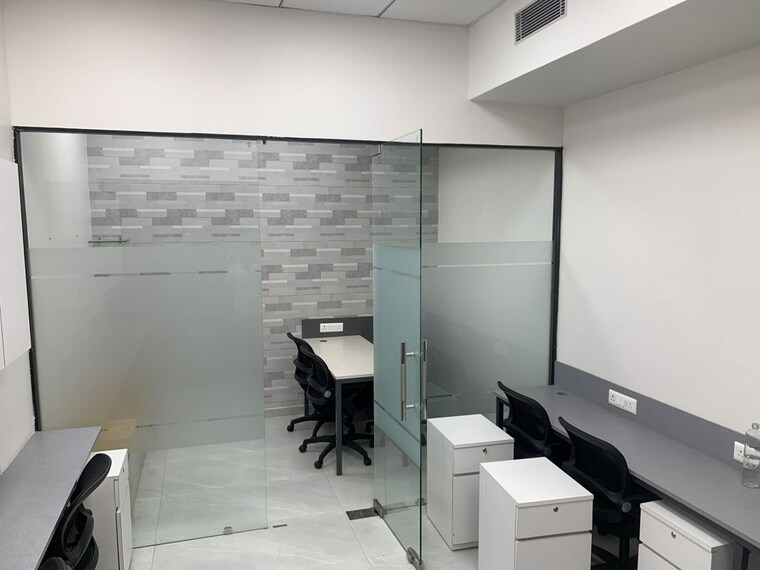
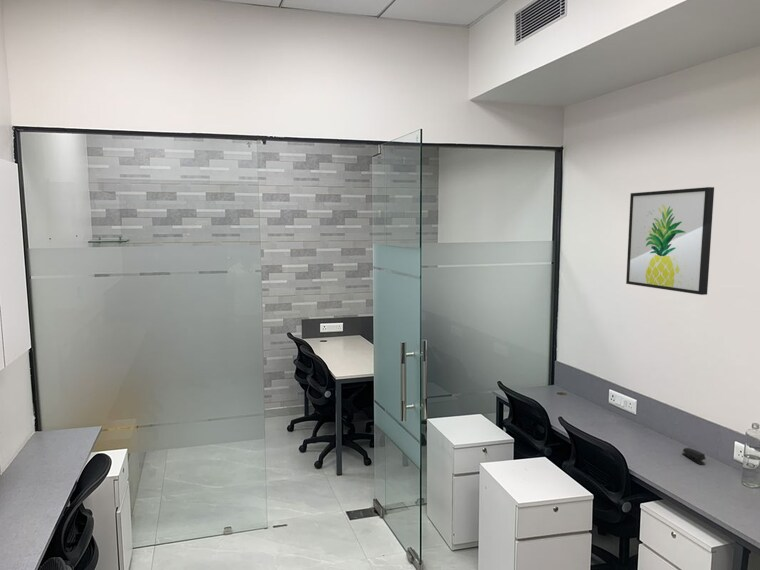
+ stapler (693, 453)
+ wall art (666, 240)
